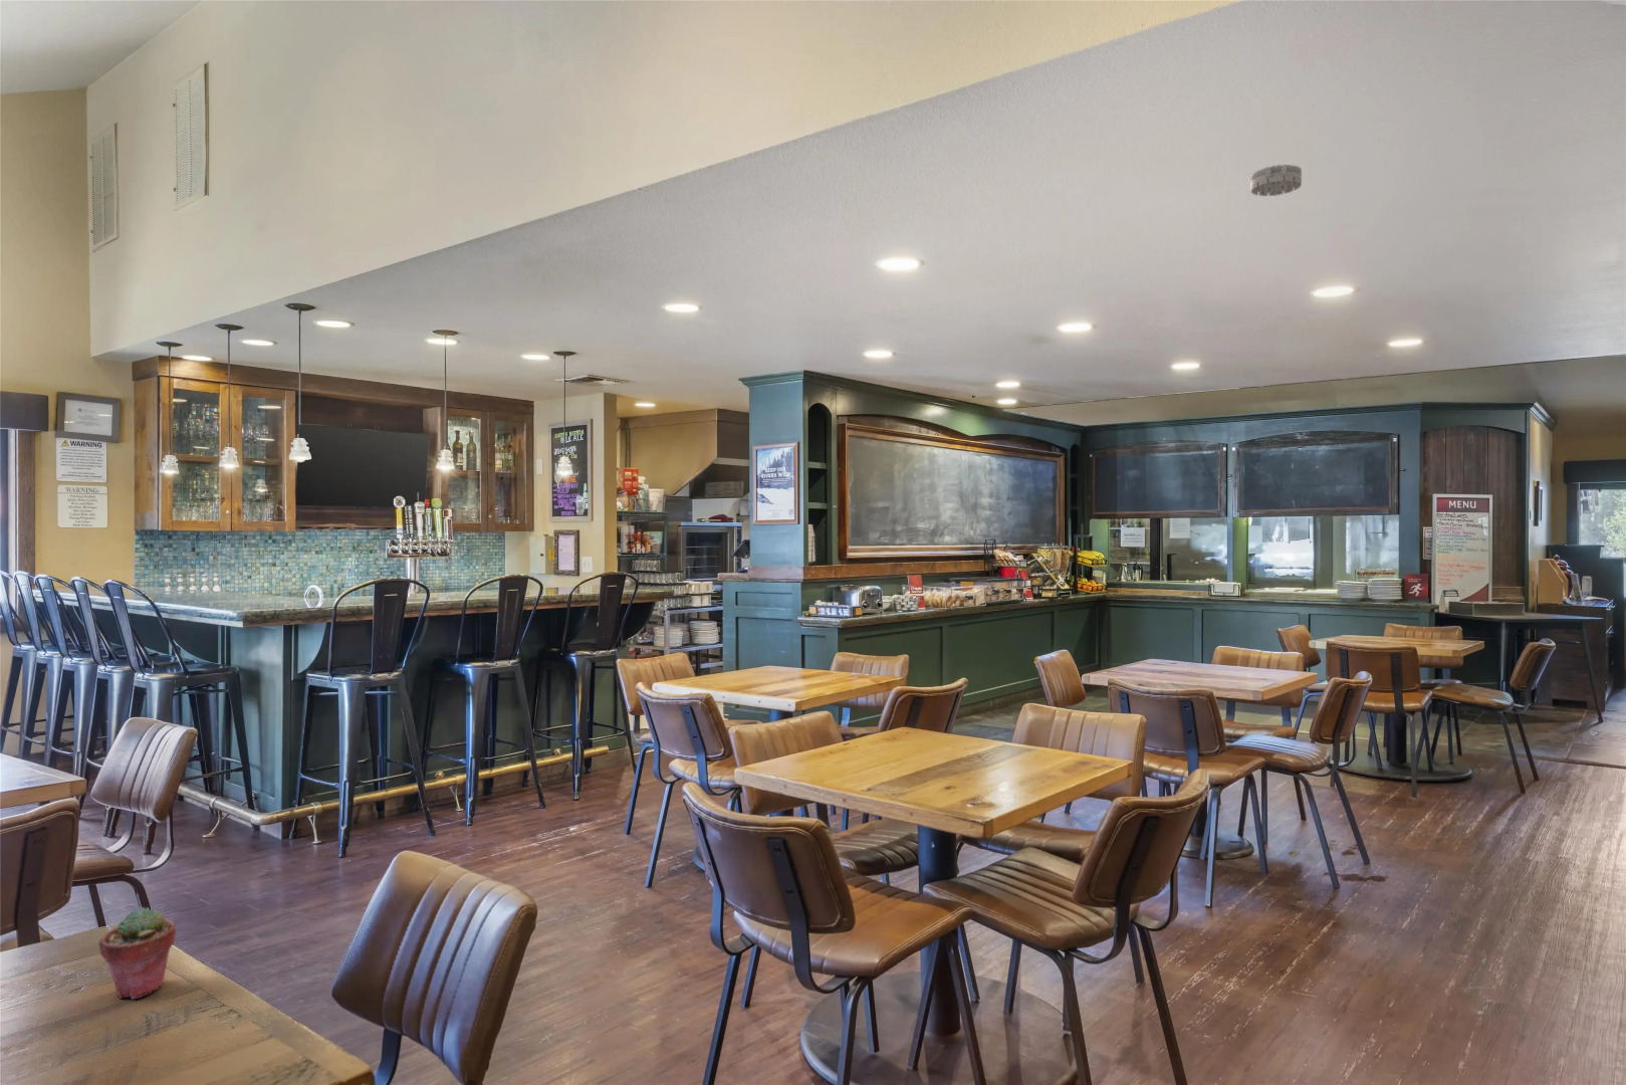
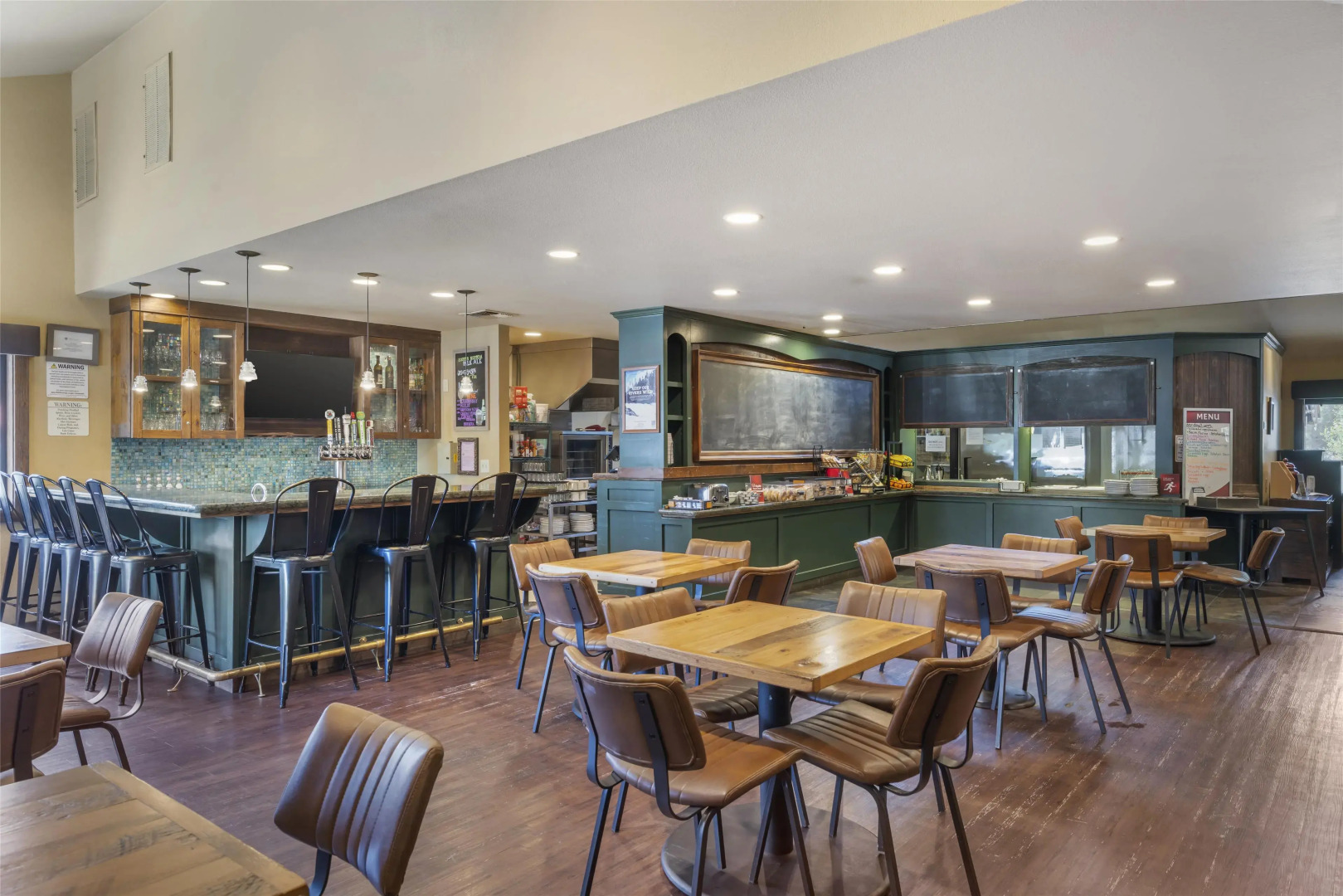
- potted succulent (138, 947)
- smoke detector (1275, 179)
